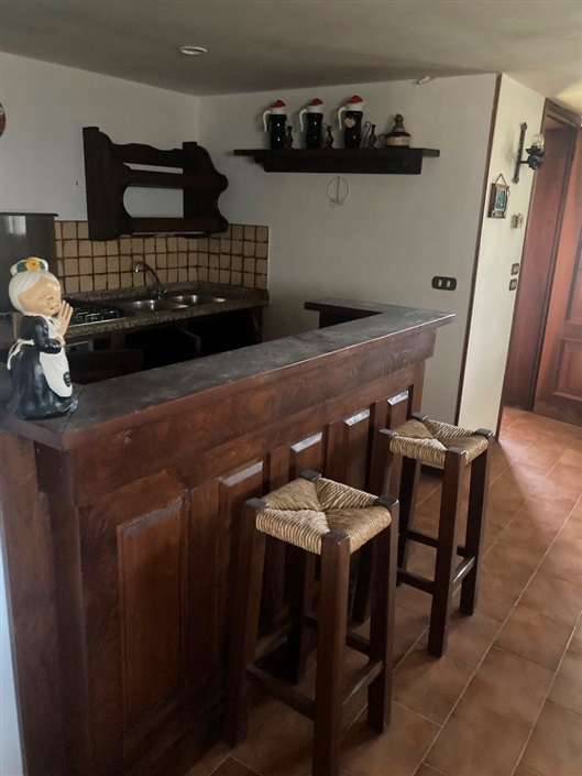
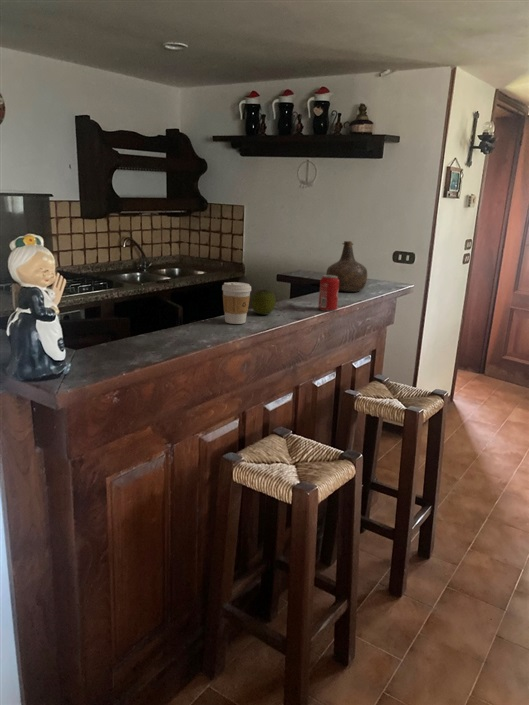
+ bottle (347, 265)
+ beverage can (328, 293)
+ apple (263, 301)
+ coffee cup (236, 302)
